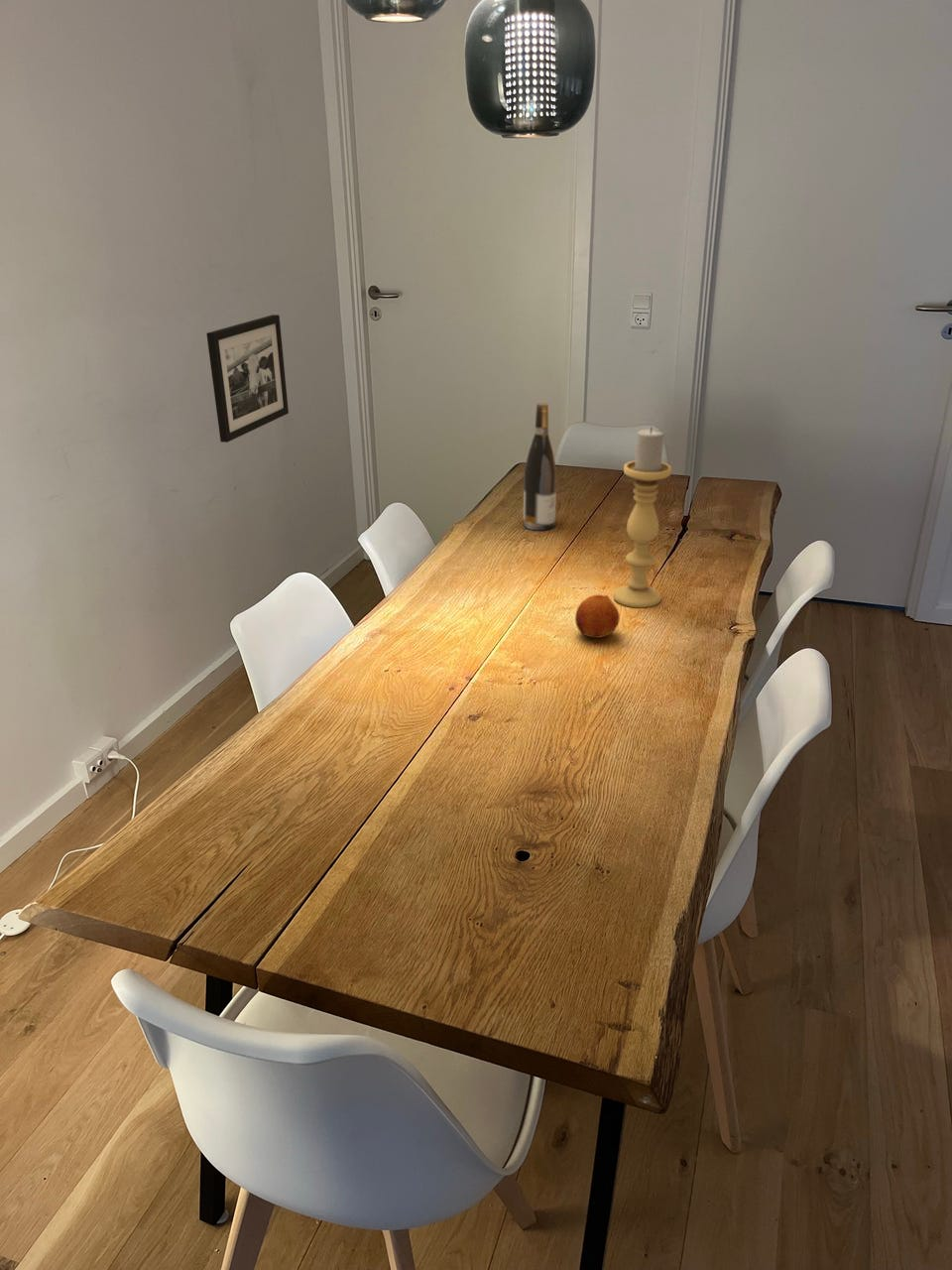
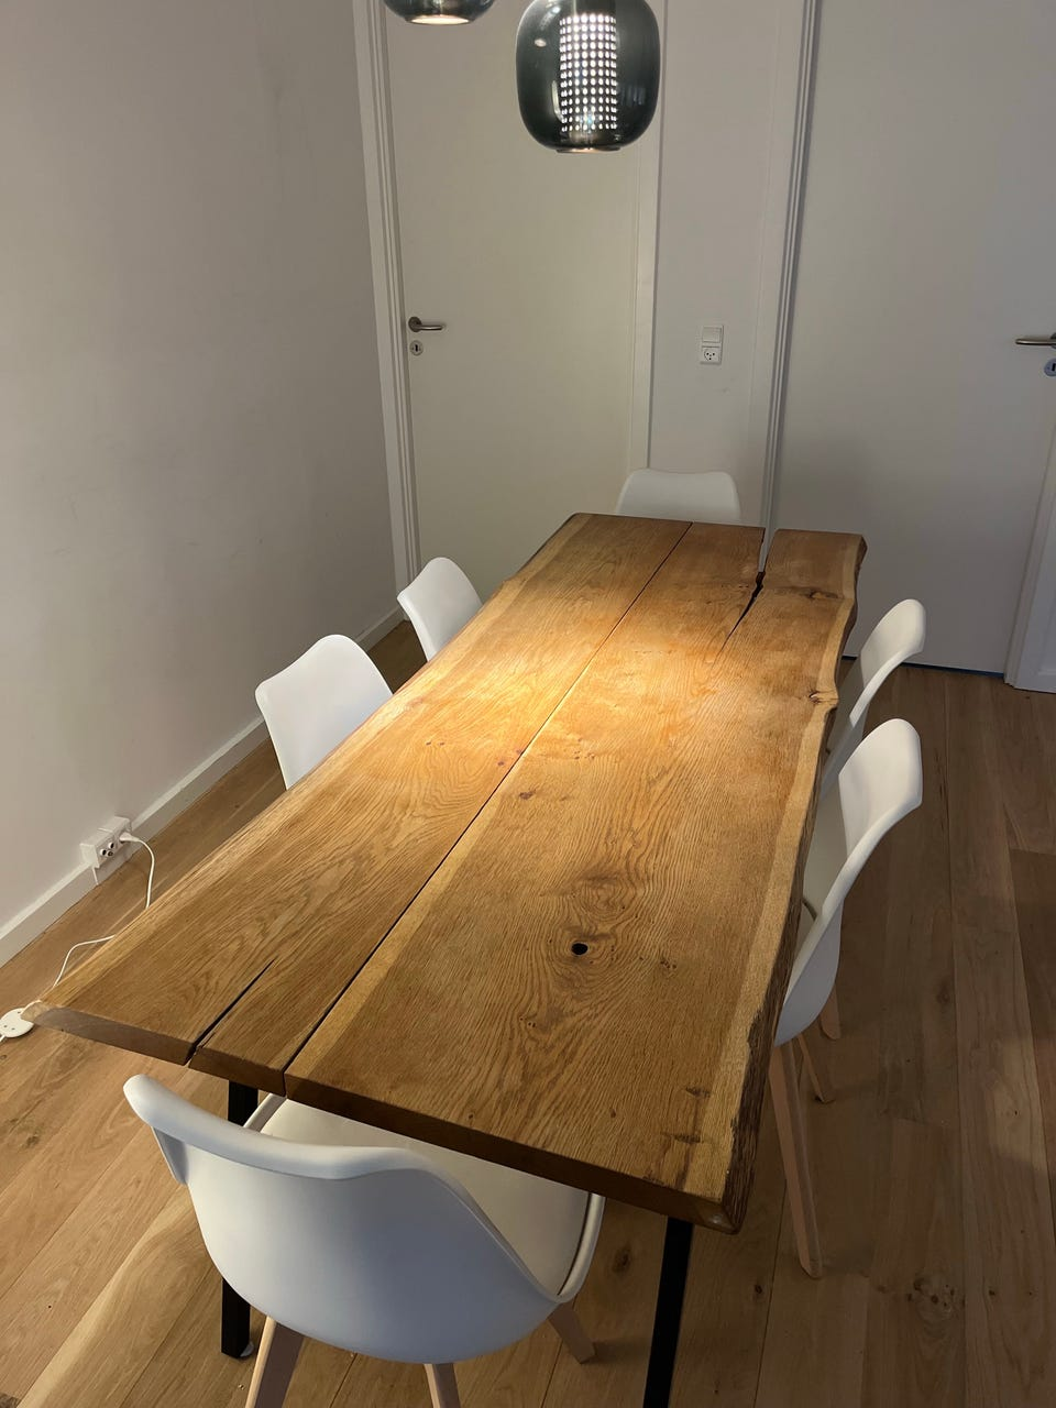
- fruit (597, 615)
- picture frame (250, 376)
- candle holder (644, 516)
- wine bottle (540, 466)
